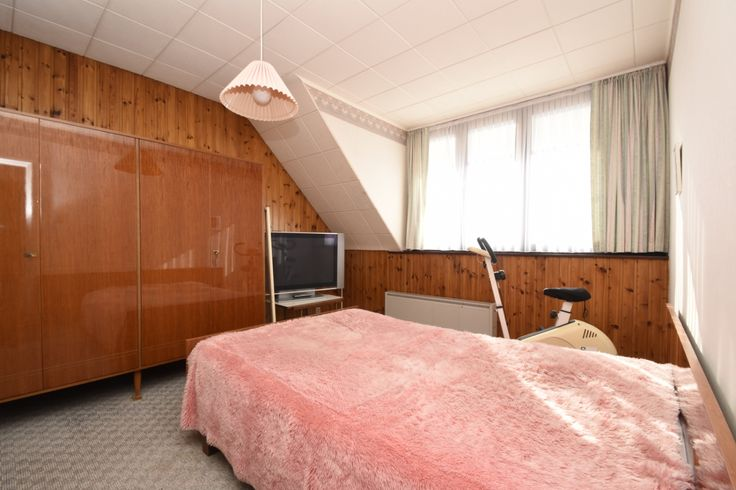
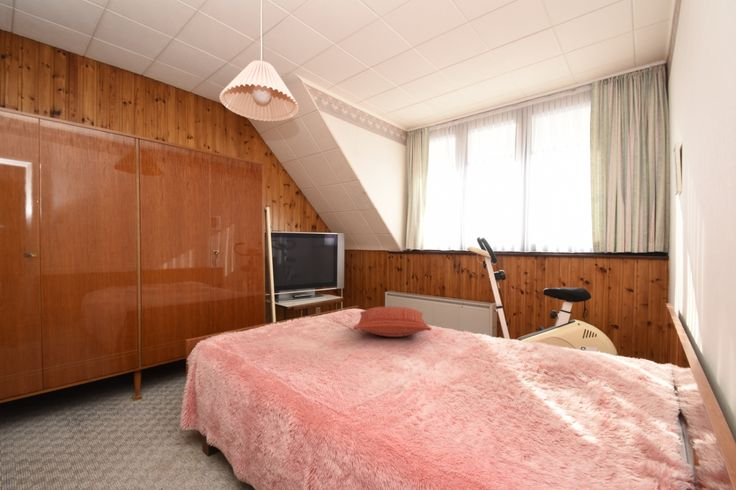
+ pillow (391, 320)
